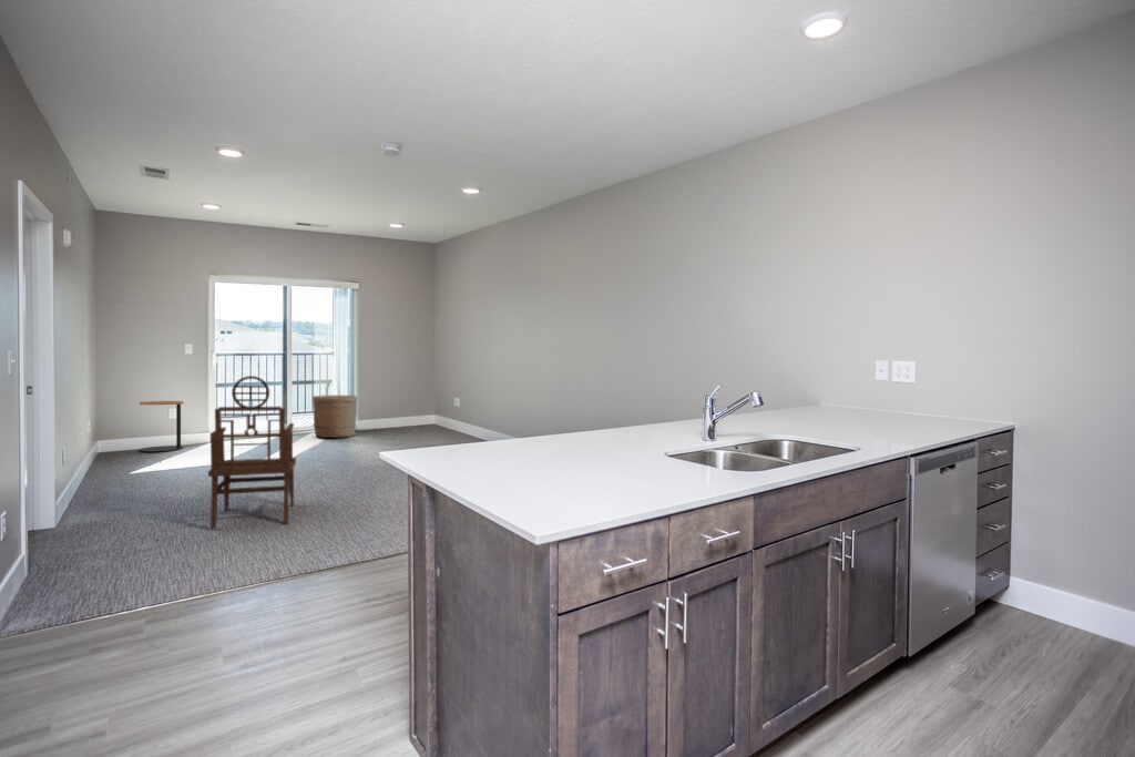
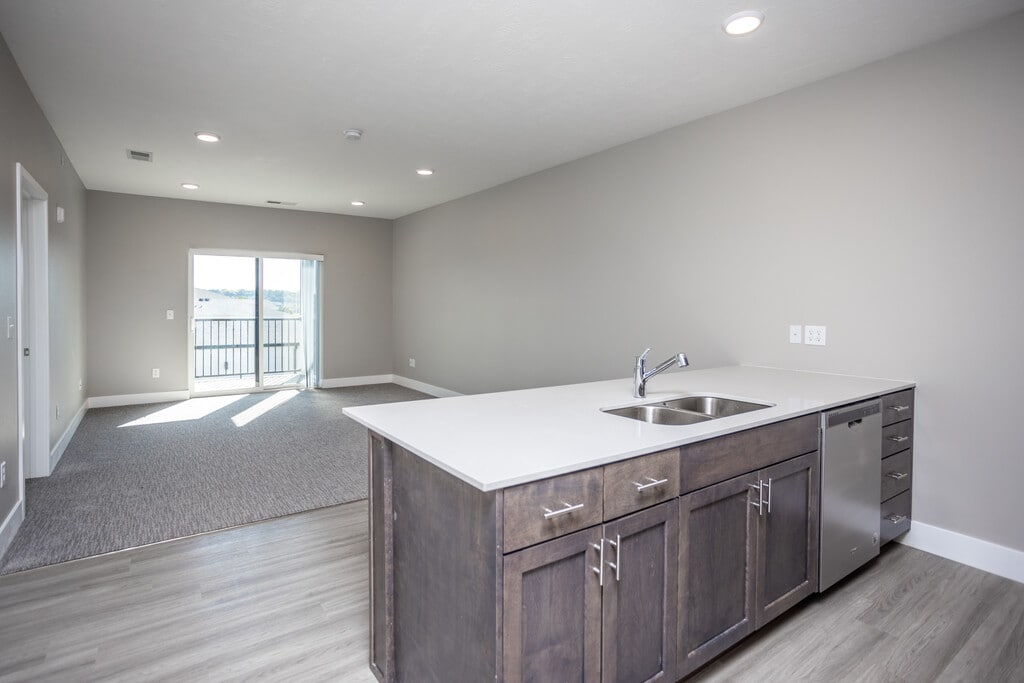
- side table (176, 426)
- basket (335, 416)
- armchair (255, 444)
